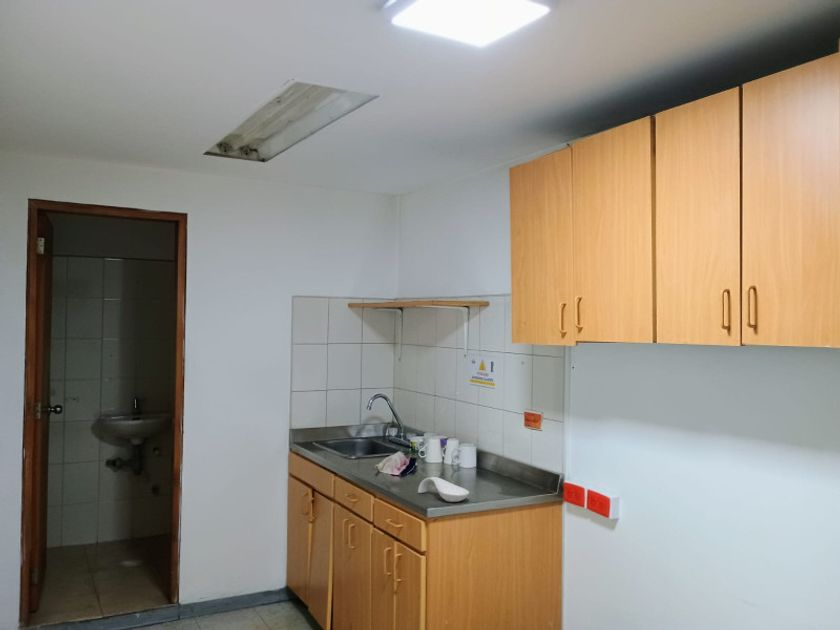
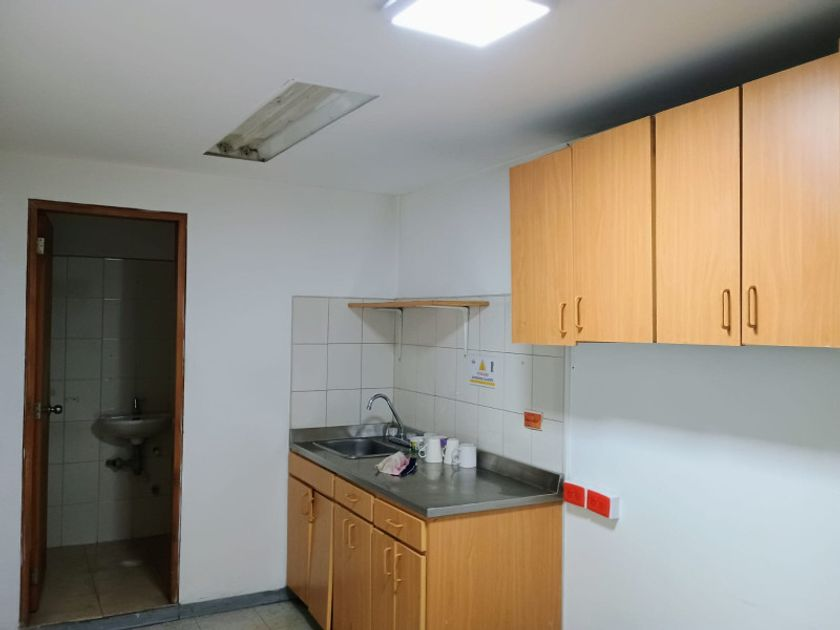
- spoon rest (442, 488)
